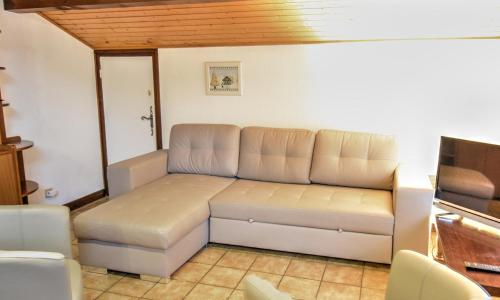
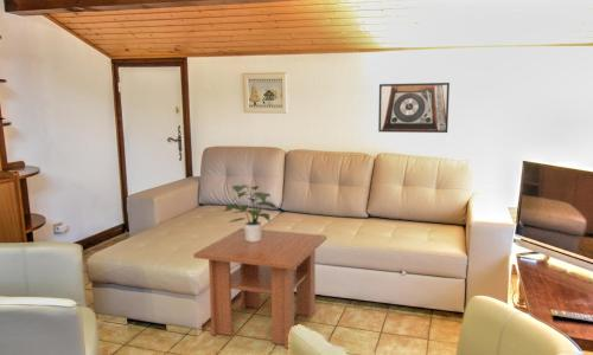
+ potted plant (251, 212)
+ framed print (413, 108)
+ coffee table (264, 284)
